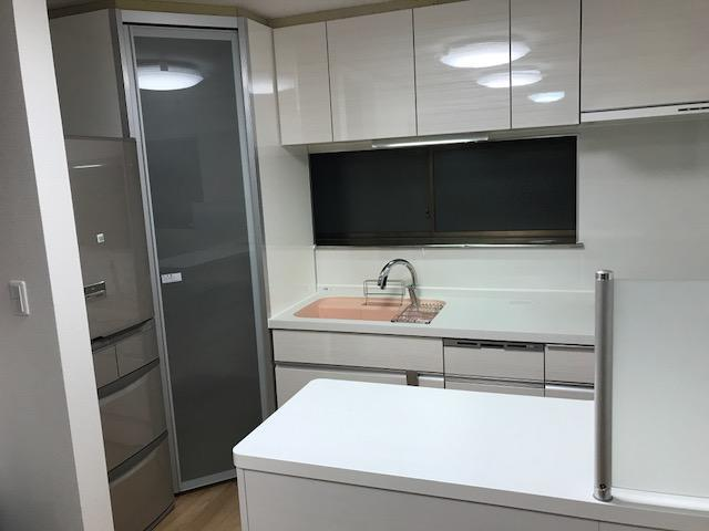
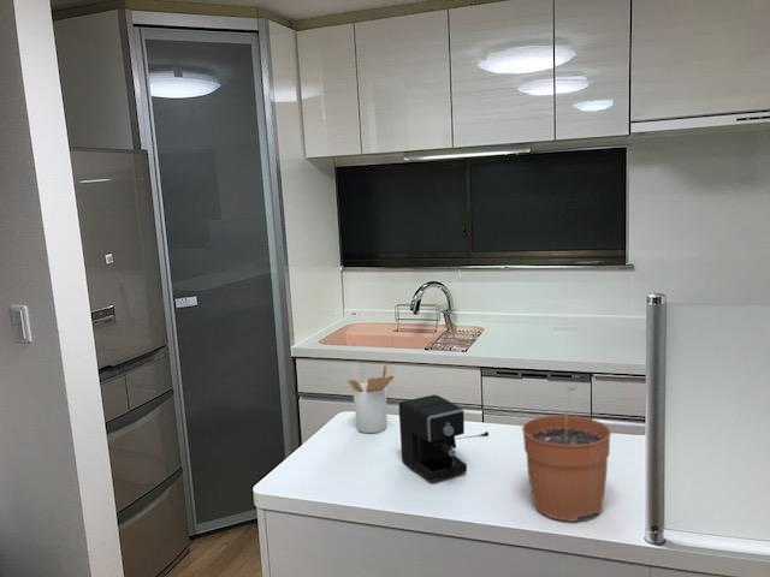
+ coffee maker (460, 427)
+ utensil holder (373, 399)
+ plant pot (565, 447)
